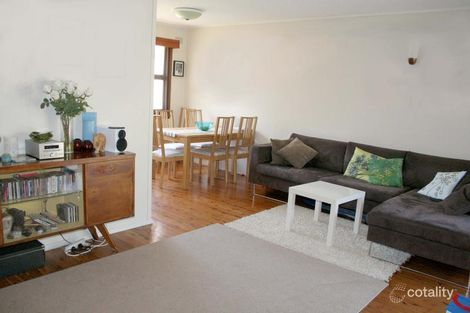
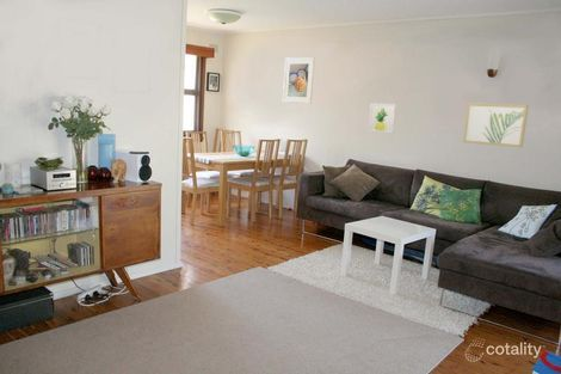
+ wall art (494, 124)
+ wall art (381, 117)
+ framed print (297, 80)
